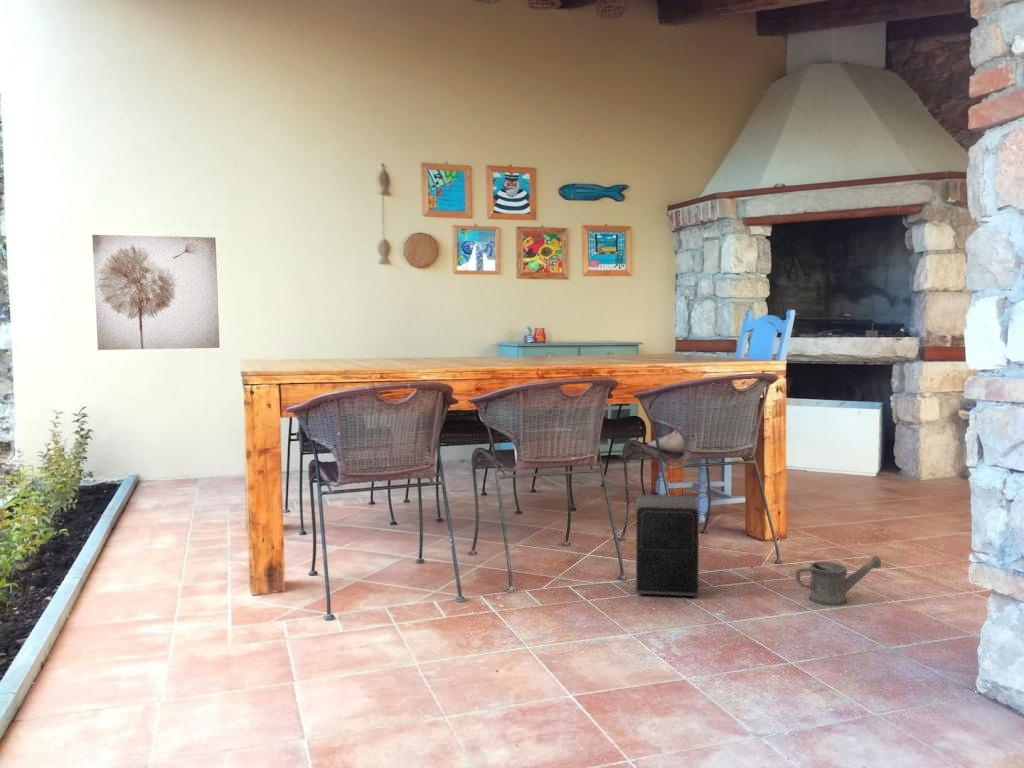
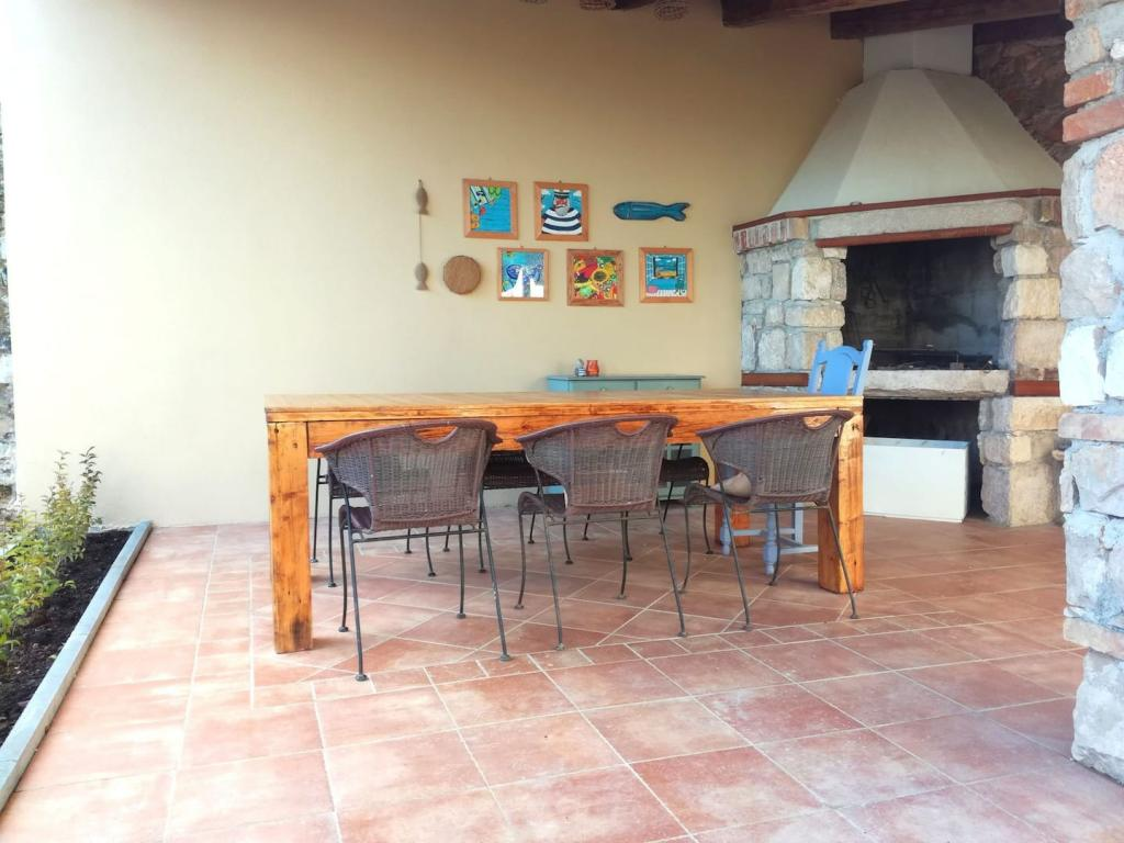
- watering can (837, 579)
- speaker (666, 544)
- wall art (157, 292)
